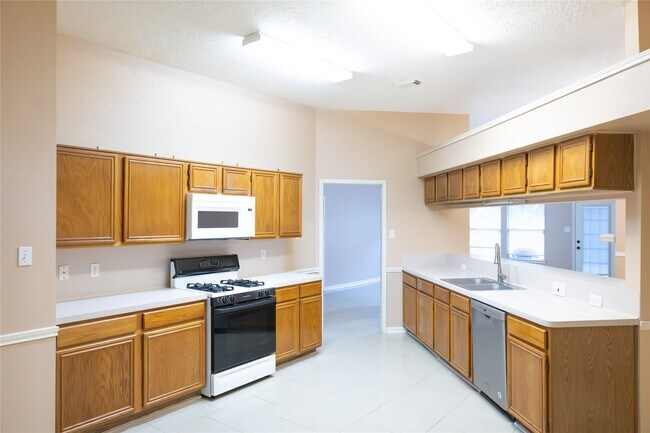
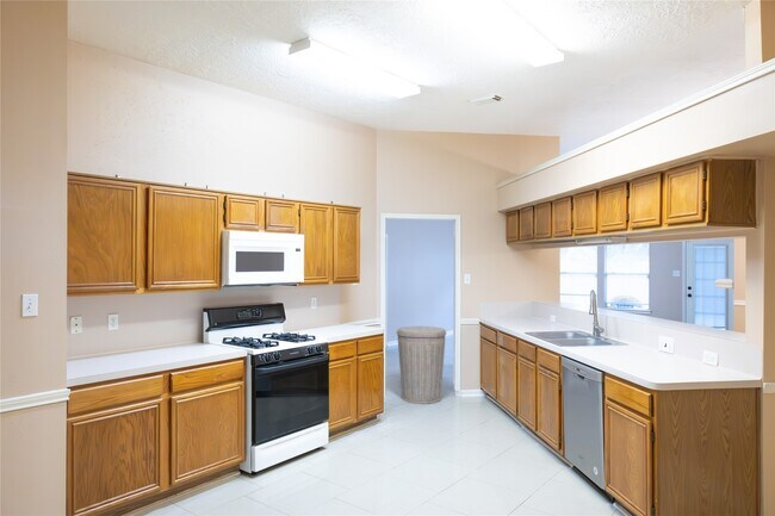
+ trash can (421, 363)
